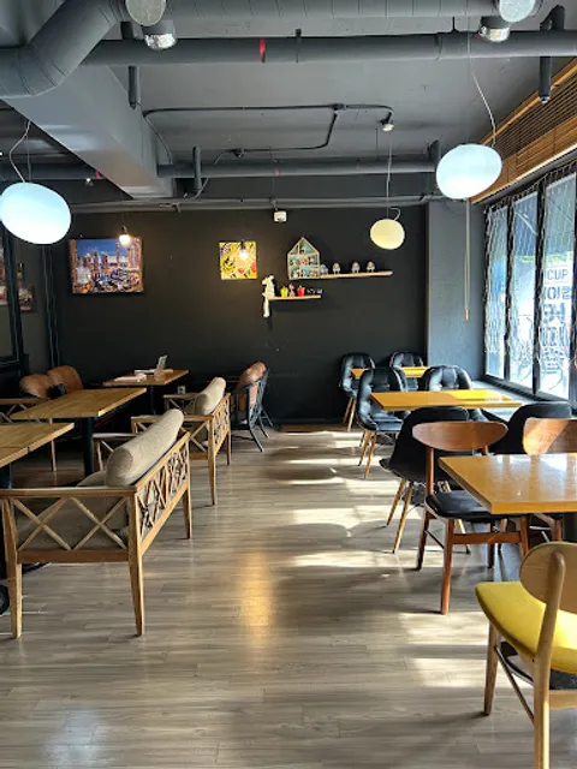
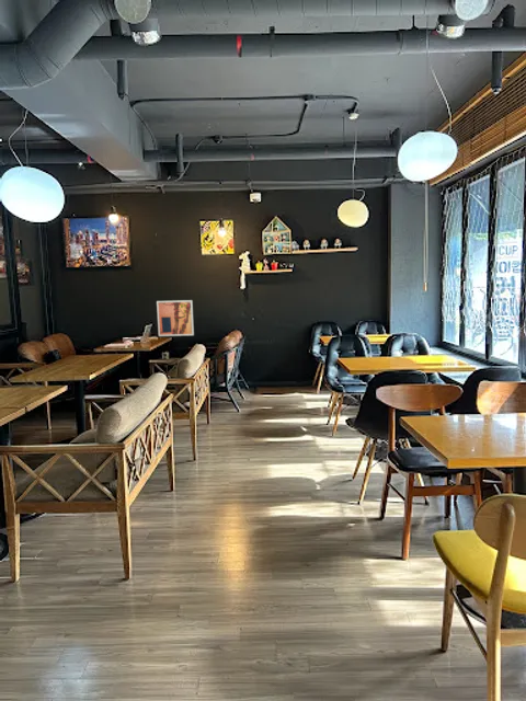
+ wall art (175, 318)
